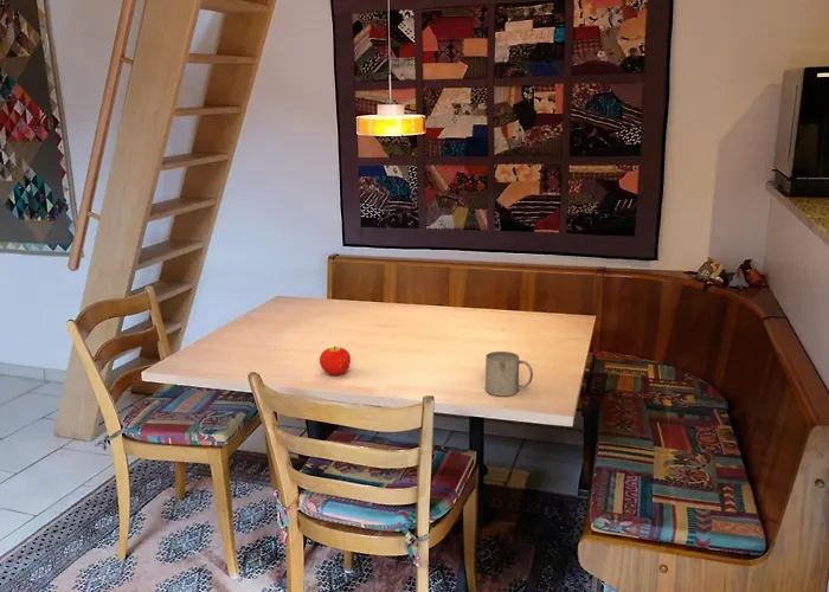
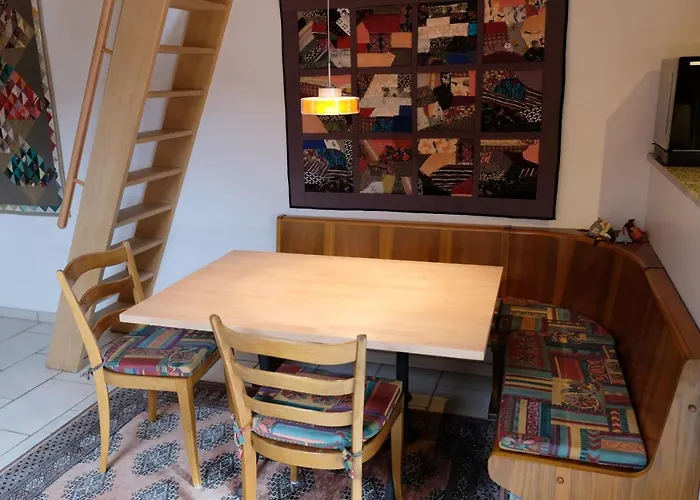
- mug (508, 373)
- fruit (335, 359)
